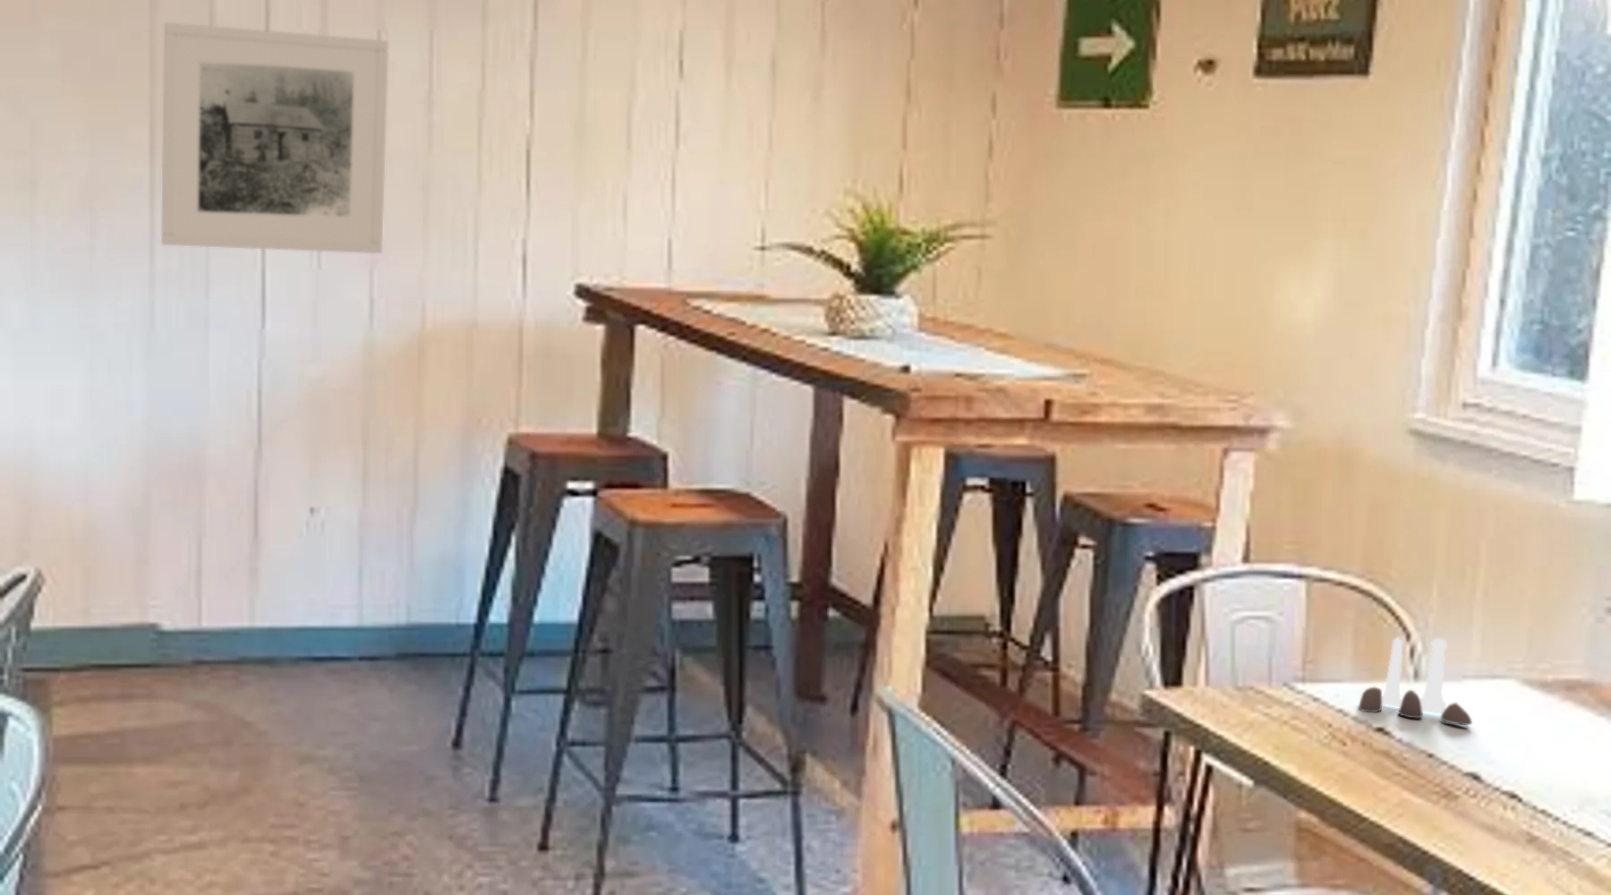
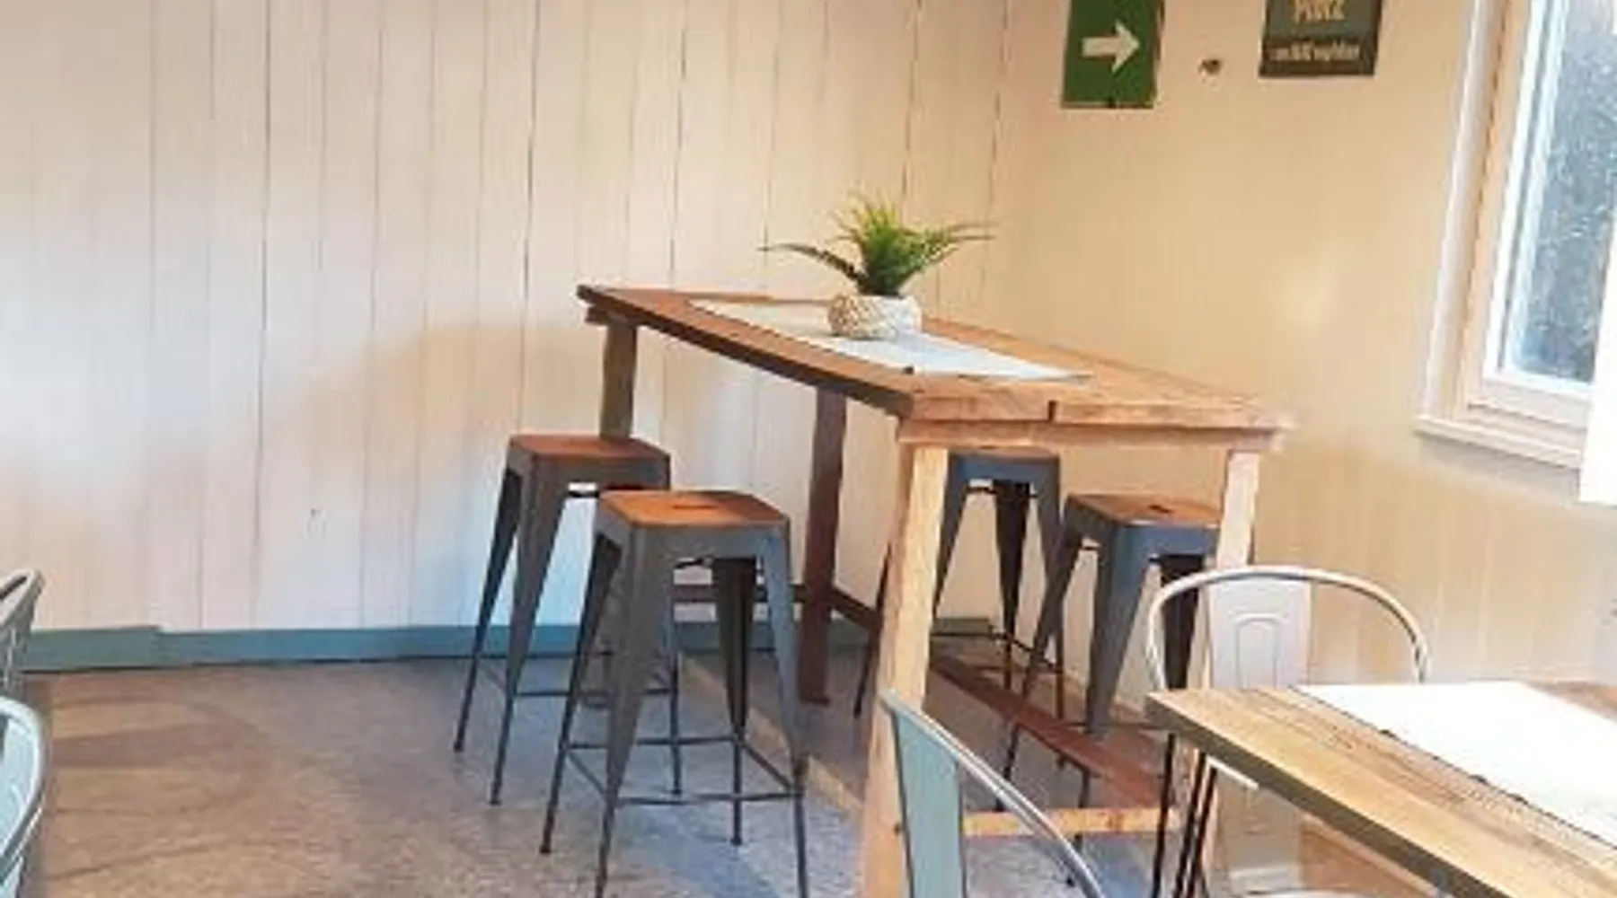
- salt and pepper shaker set (1427, 676)
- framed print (275, 140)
